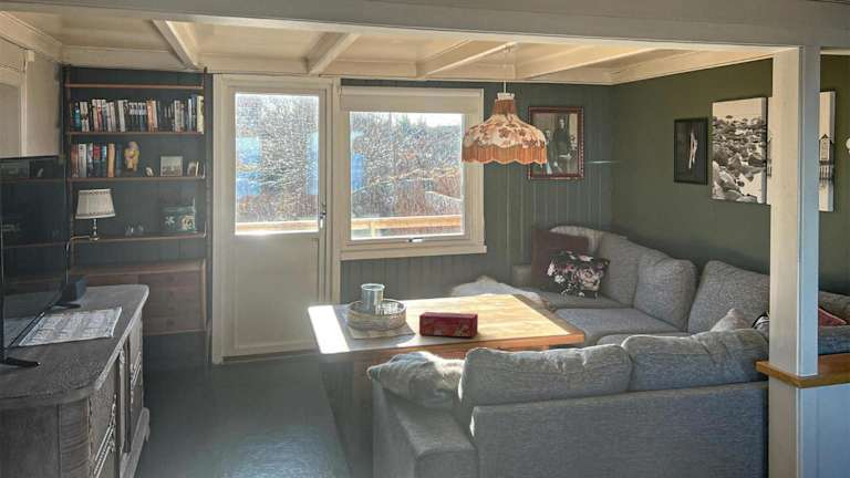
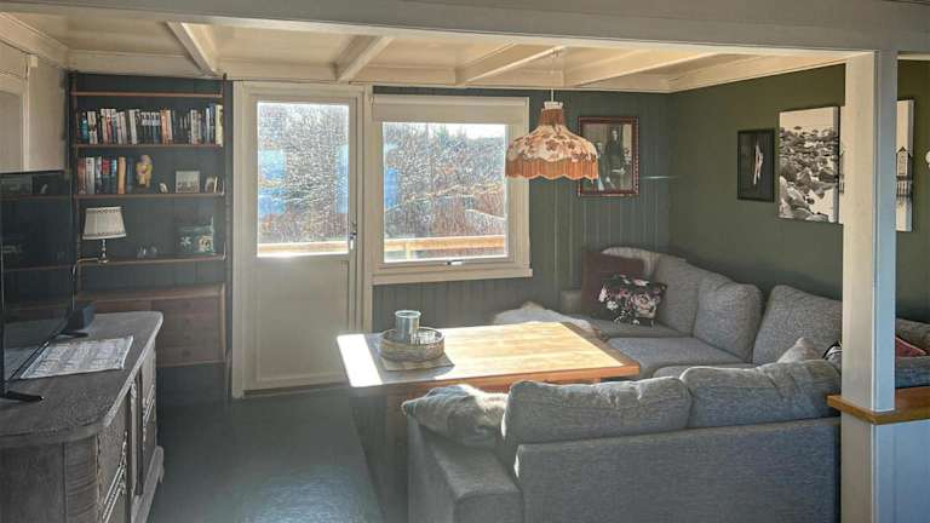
- tissue box (448, 323)
